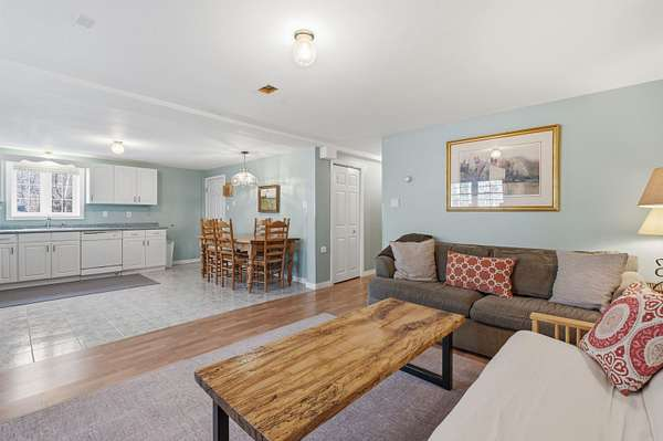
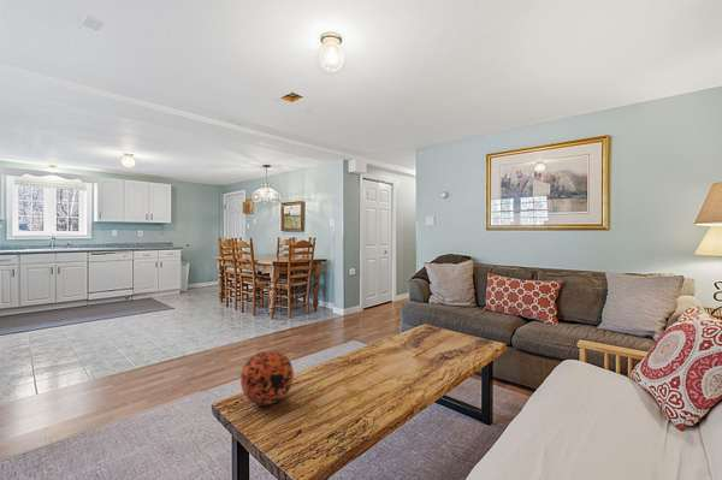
+ decorative ball (267, 377)
